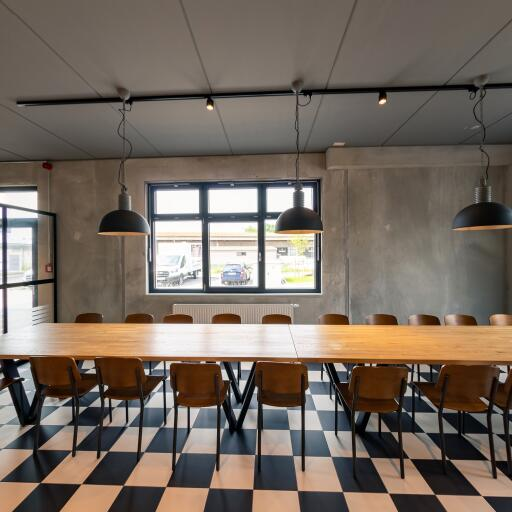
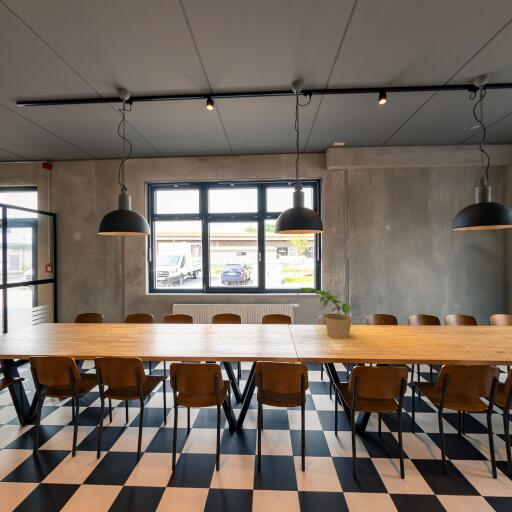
+ potted plant (324, 306)
